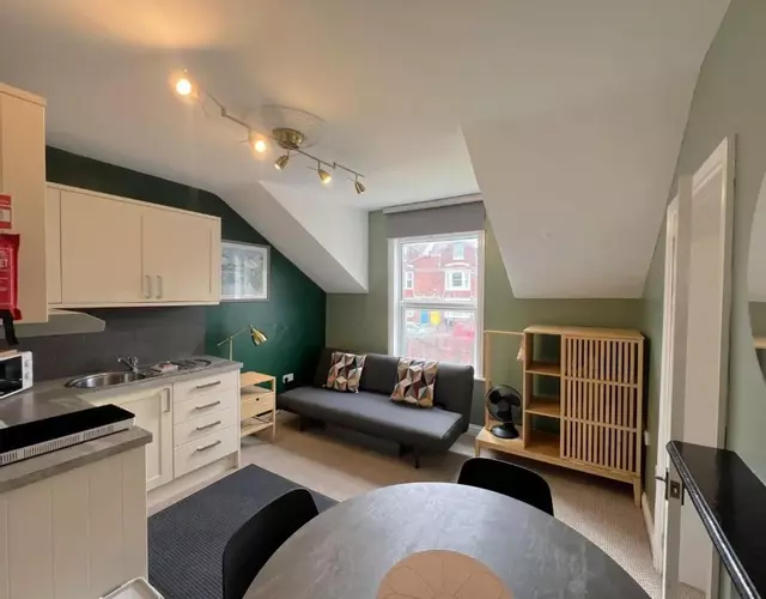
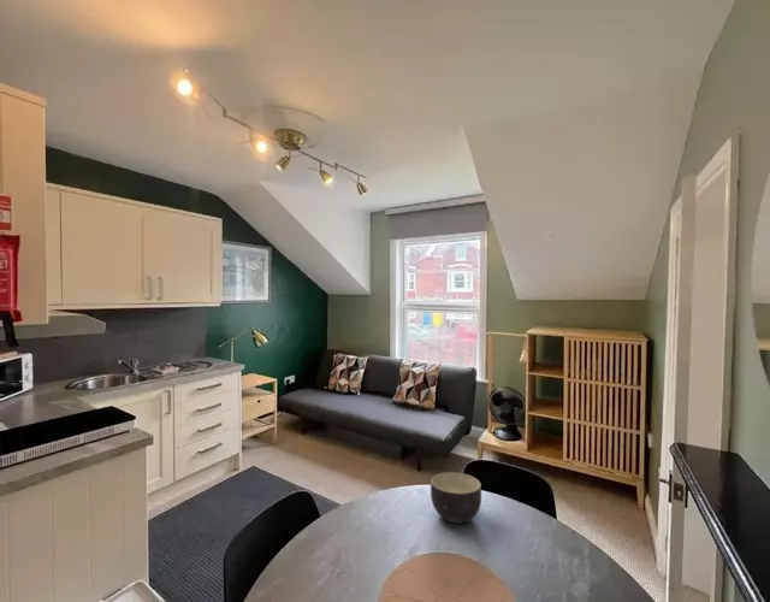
+ bowl (455, 497)
